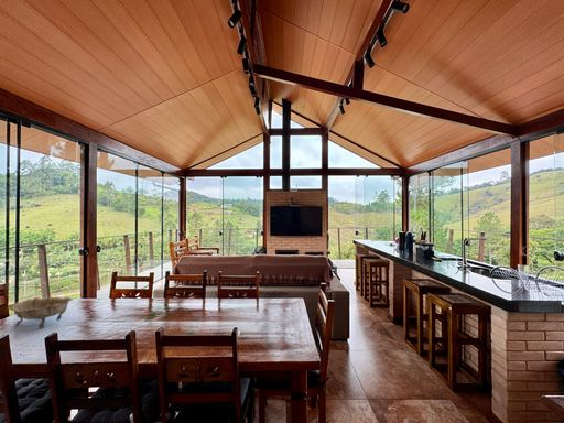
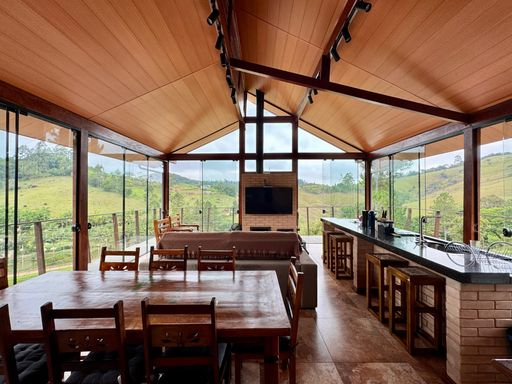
- decorative bowl (41, 311)
